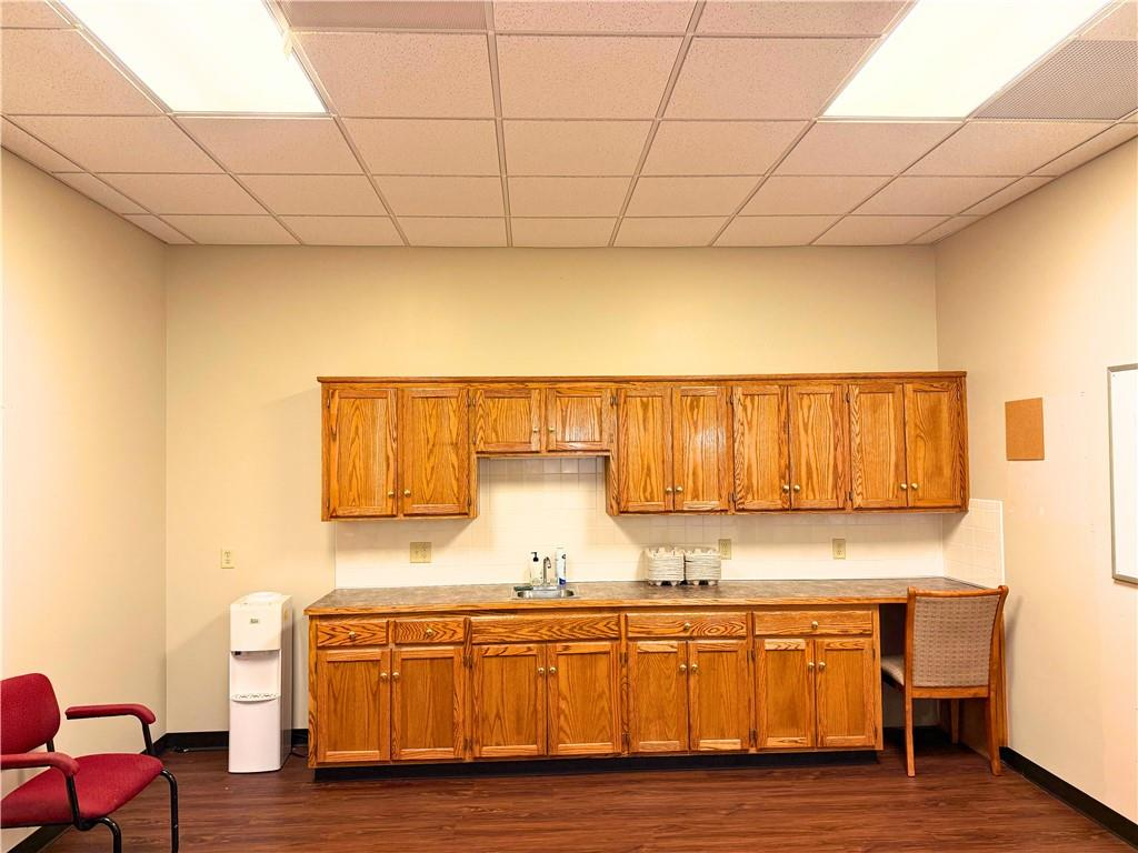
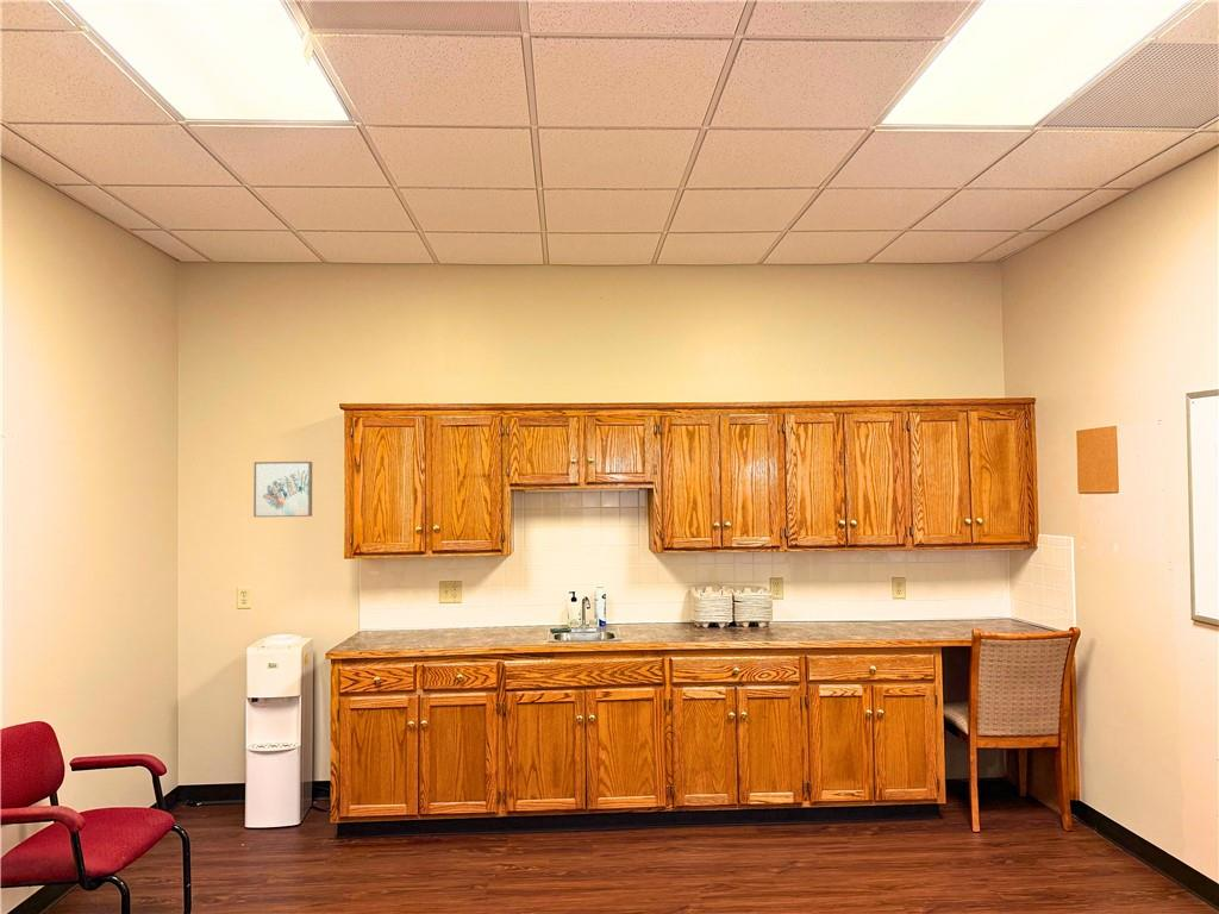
+ wall art (282, 489)
